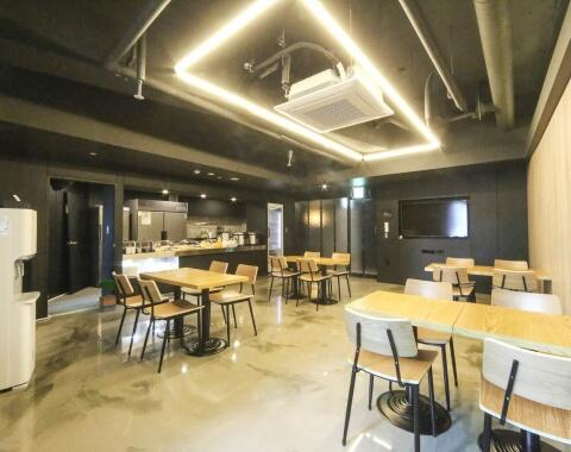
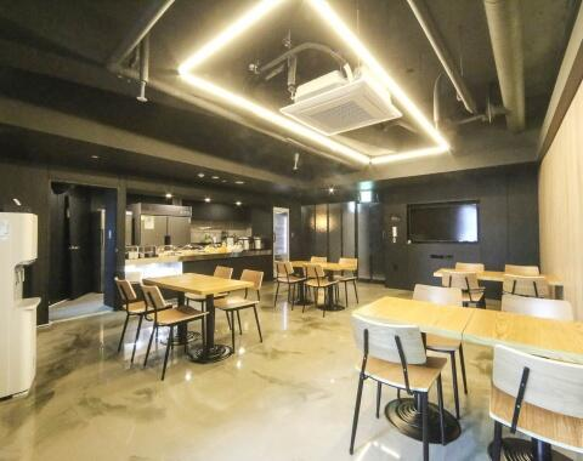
- potted tree (108, 295)
